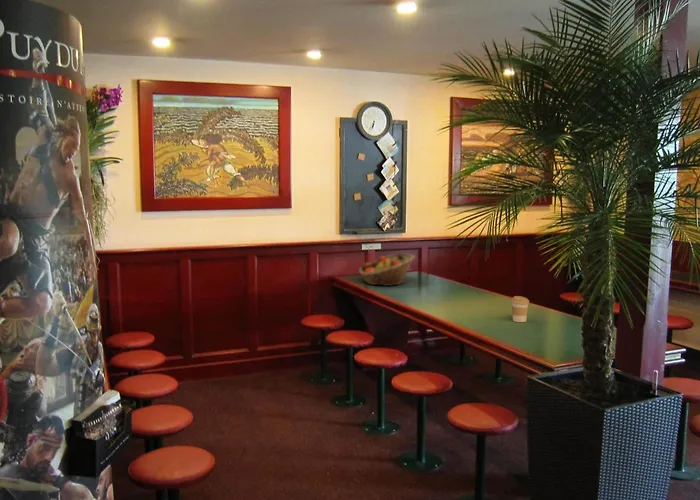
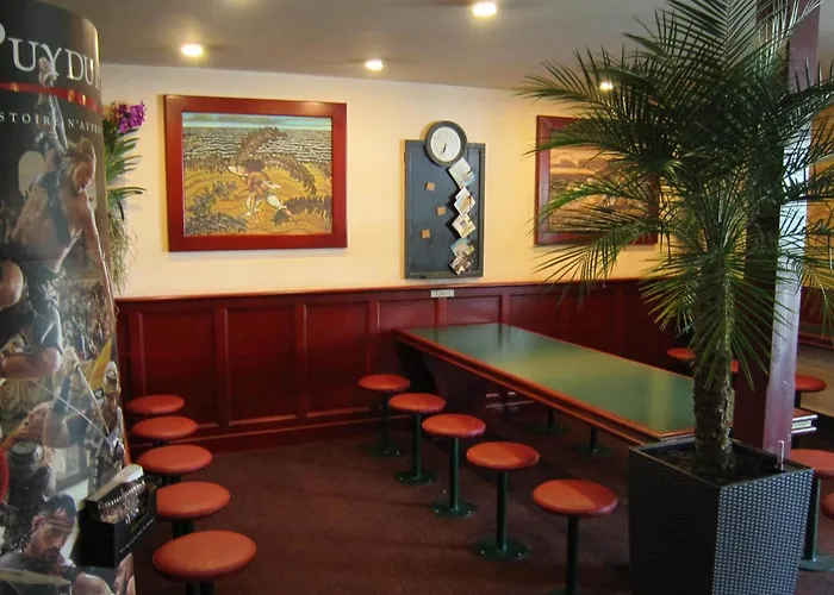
- coffee cup (519, 309)
- fruit basket (386, 268)
